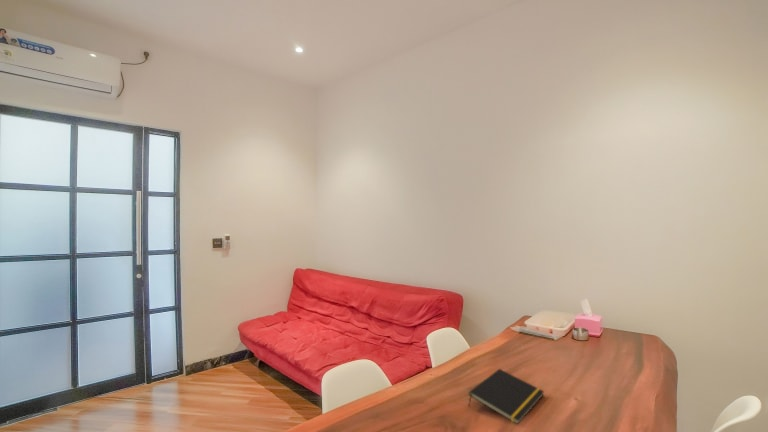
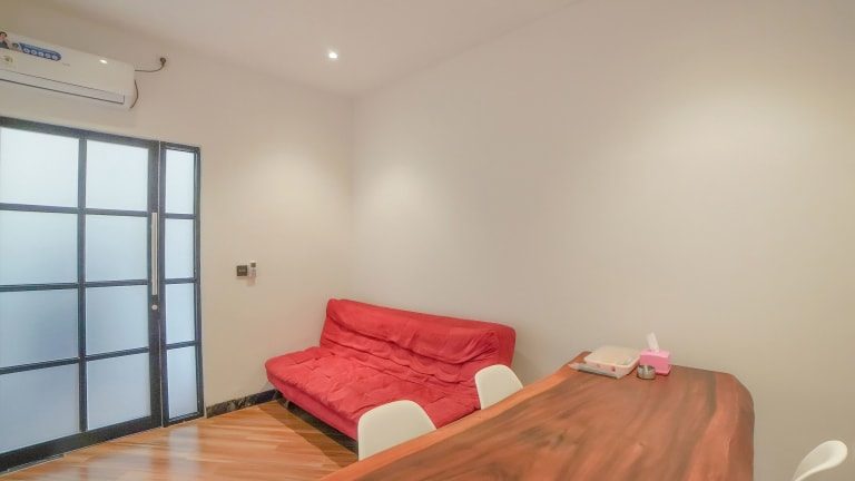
- notepad (507, 393)
